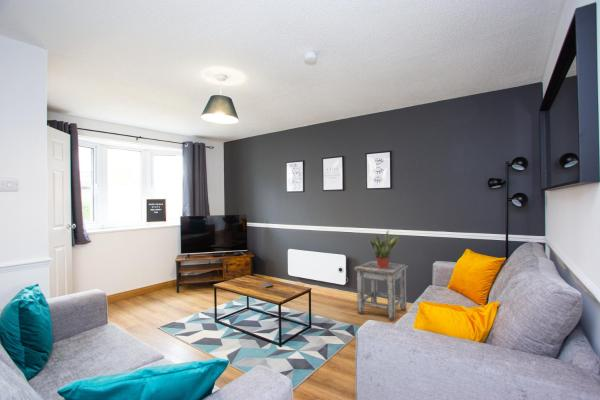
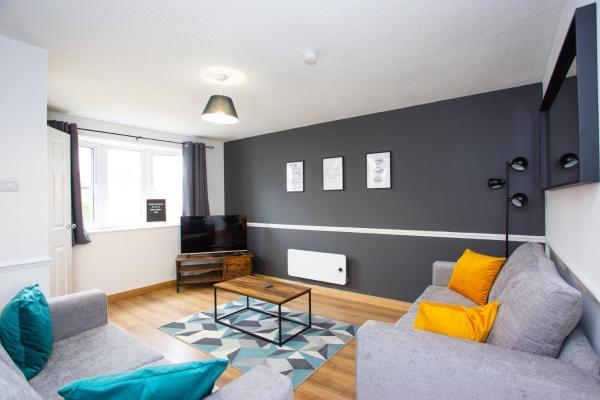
- stool (379, 292)
- potted plant (384, 247)
